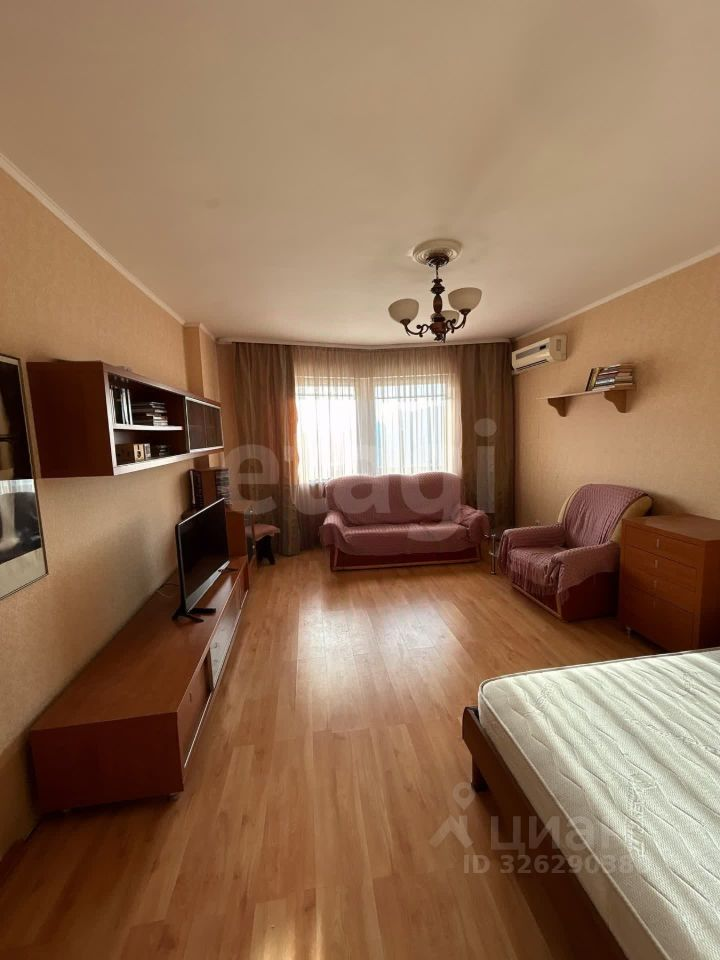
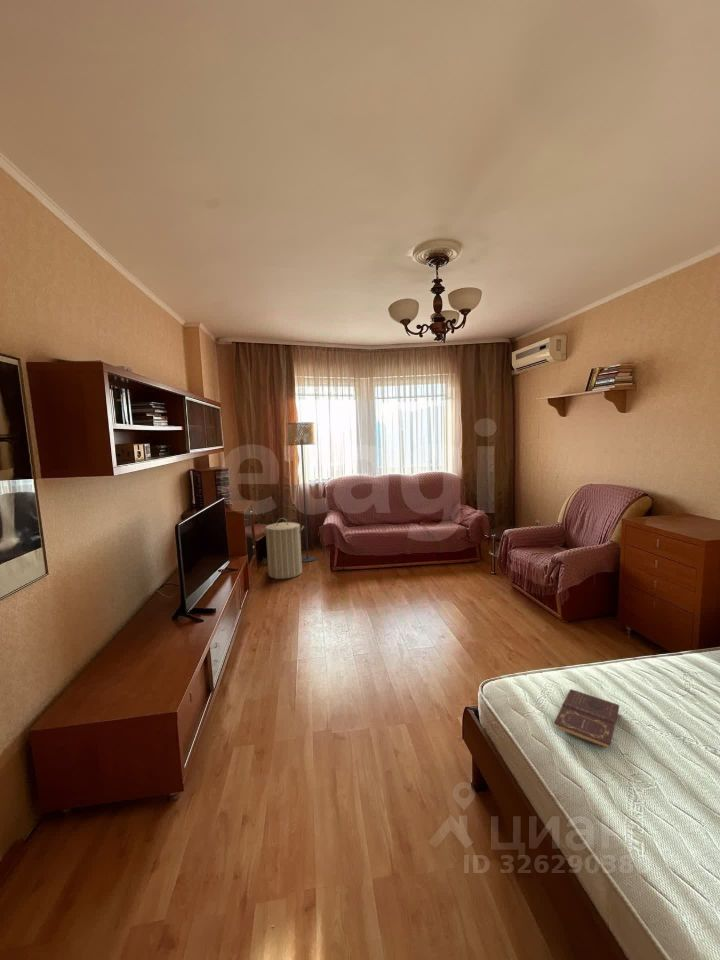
+ laundry hamper (283, 545)
+ floor lamp (304, 492)
+ book (589, 716)
